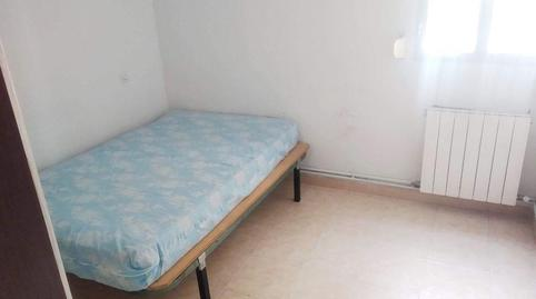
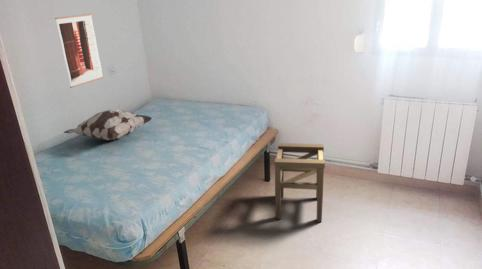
+ stool (299, 182)
+ decorative pillow (109, 125)
+ wall art (81, 50)
